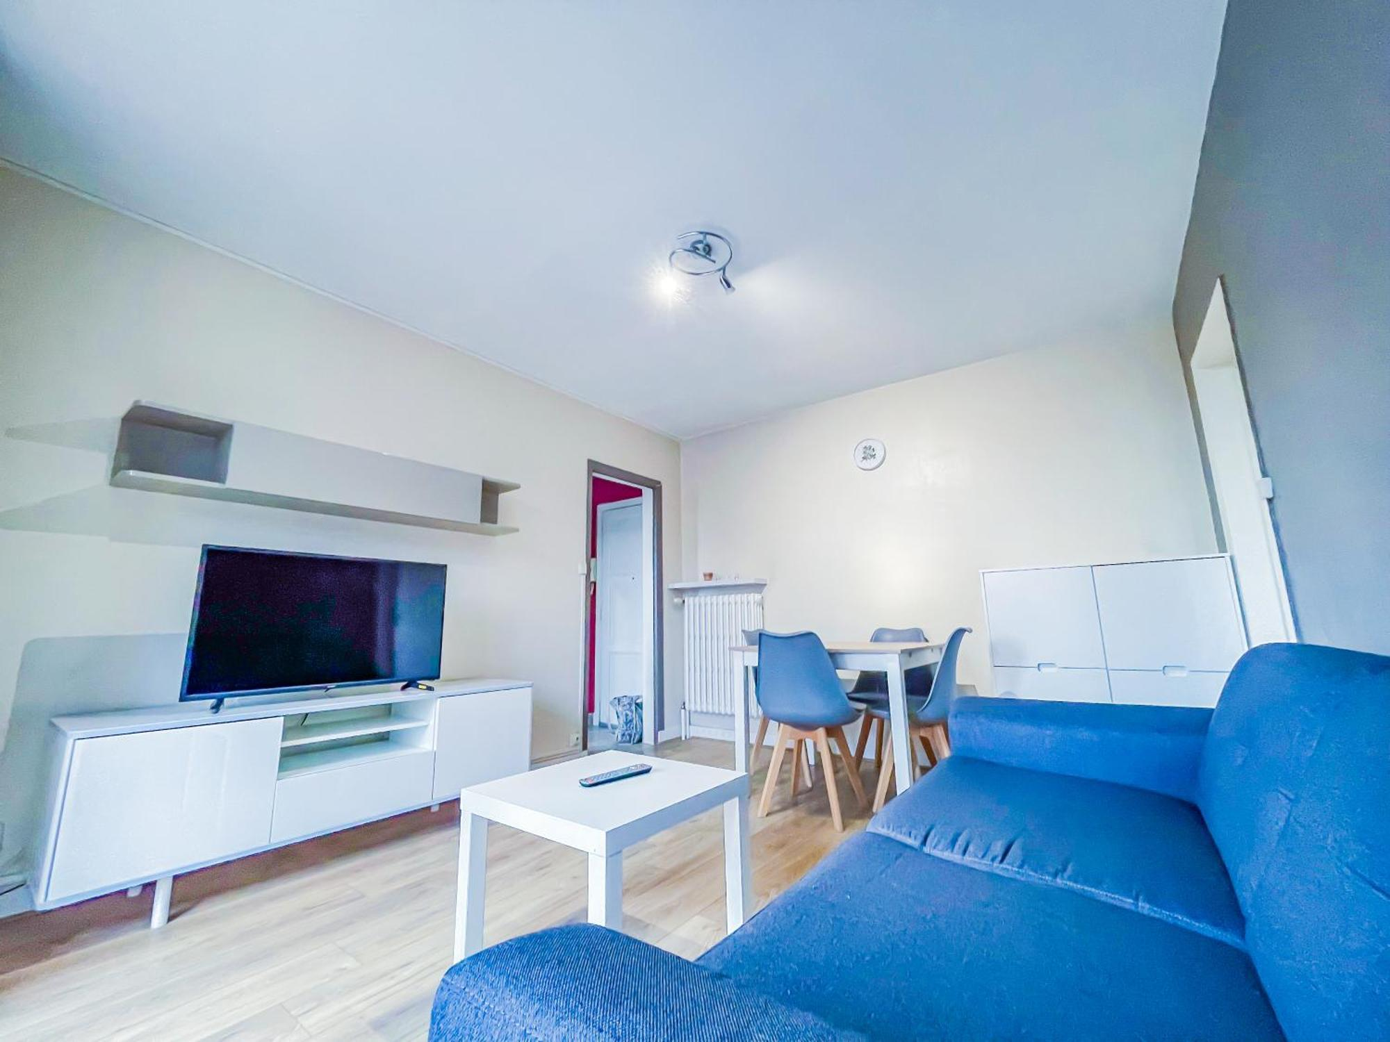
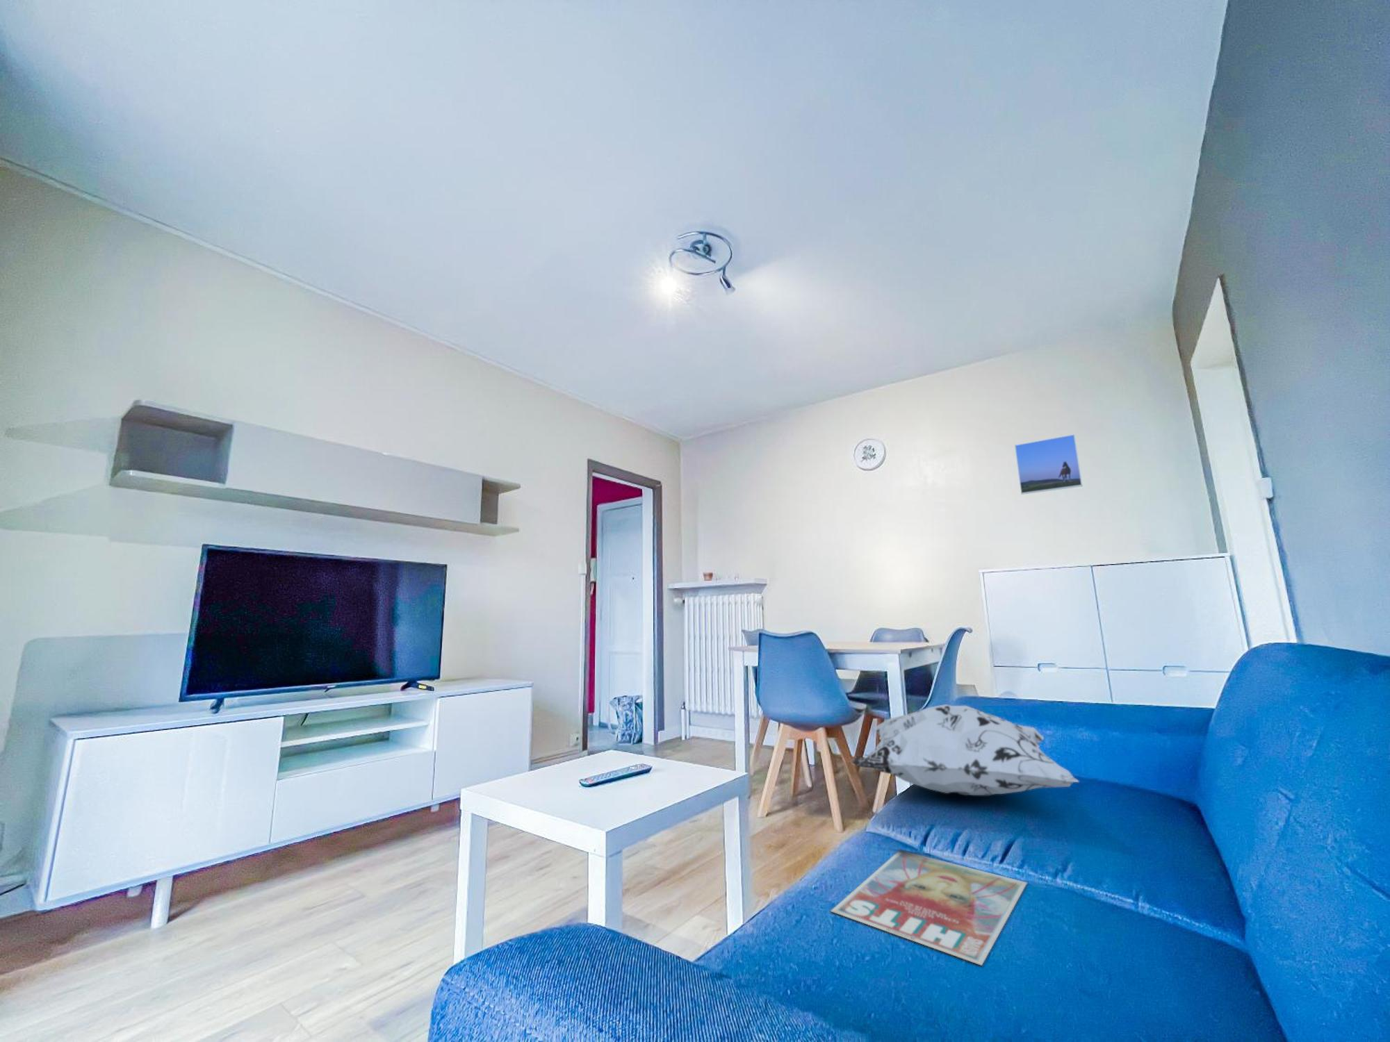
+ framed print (1047, 465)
+ decorative pillow (954, 749)
+ magazine (933, 896)
